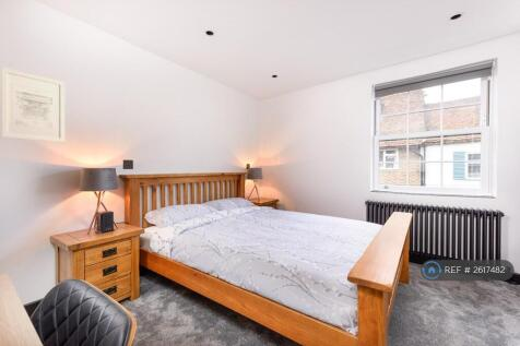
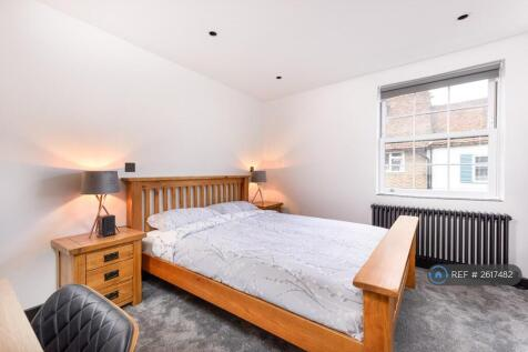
- wall art (35, 107)
